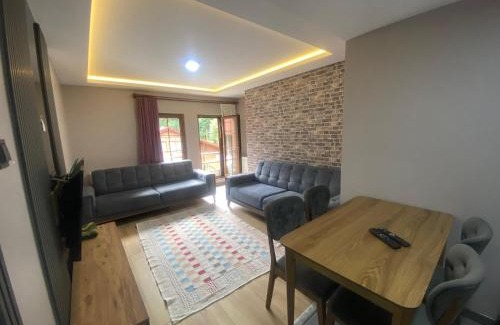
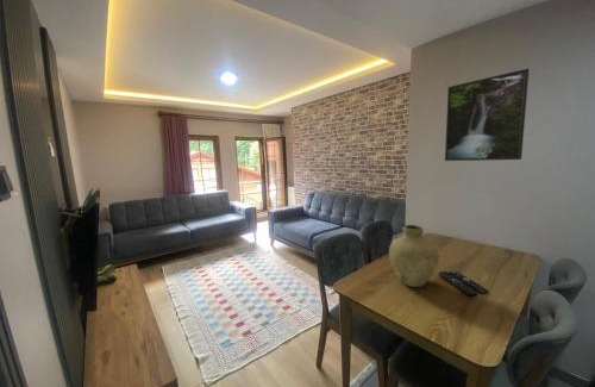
+ vase (413, 254)
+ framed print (481, 120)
